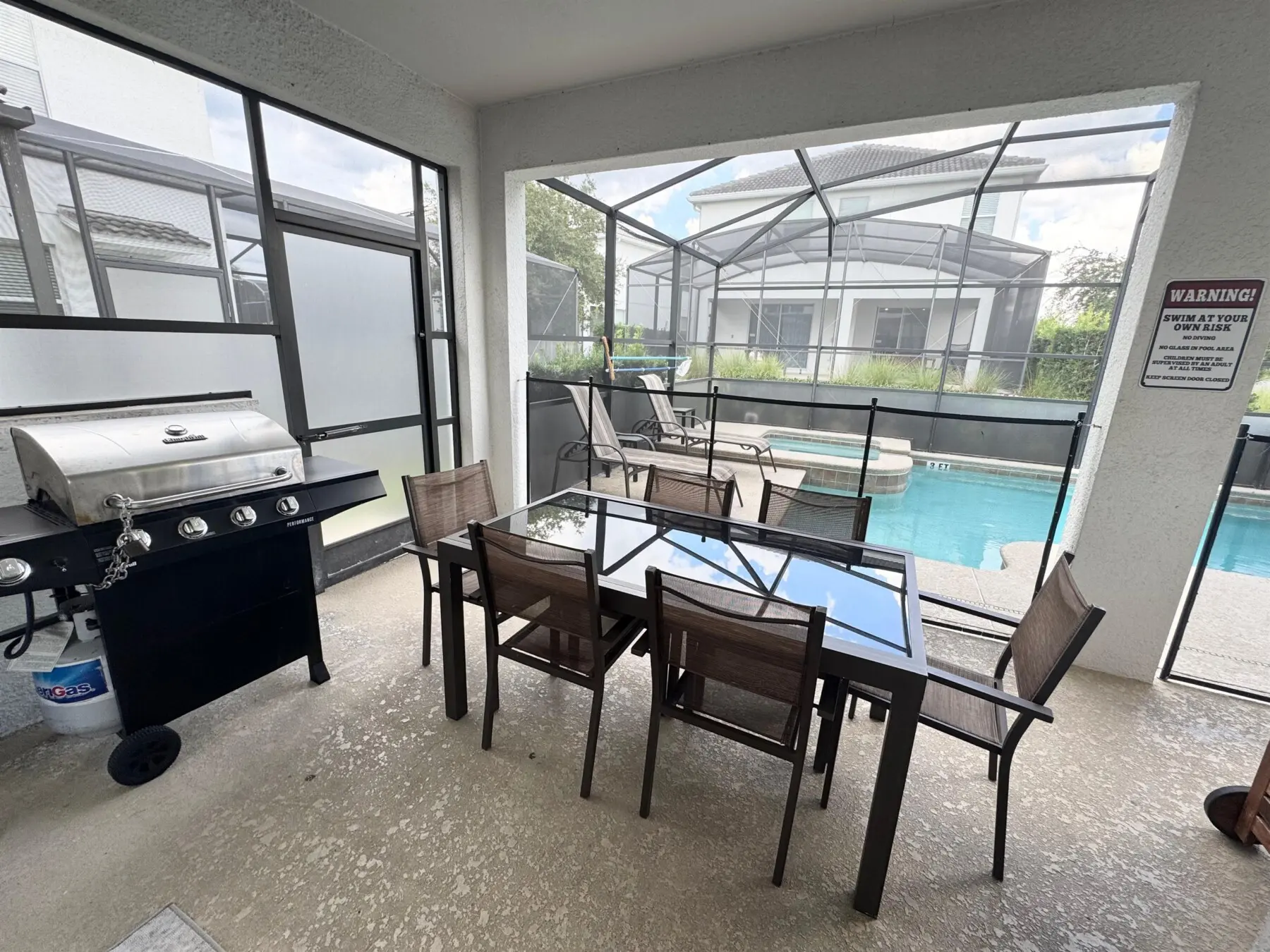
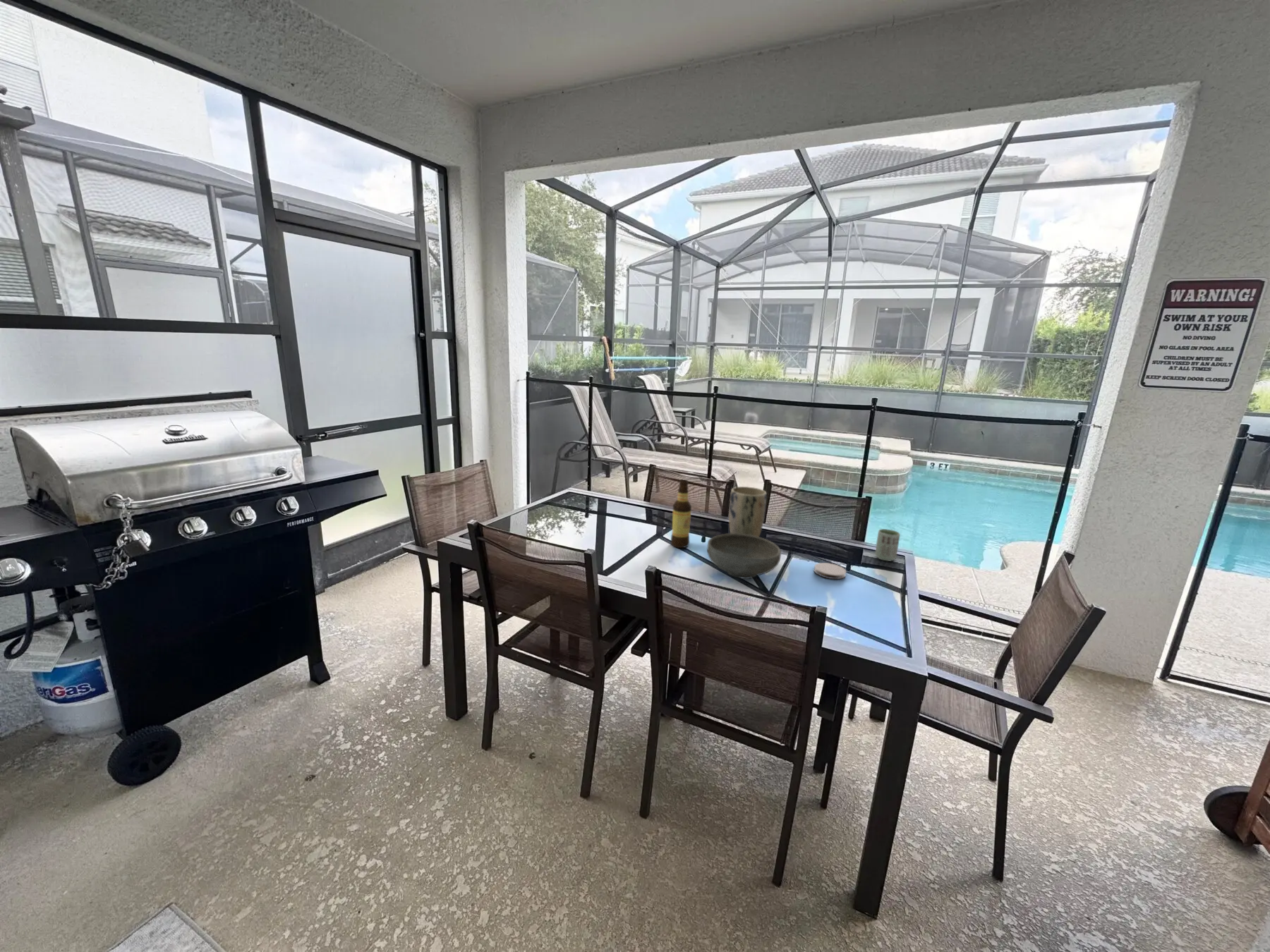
+ coaster (830, 570)
+ bowl (742, 559)
+ plant pot (746, 515)
+ cup (887, 545)
+ bottle (682, 513)
